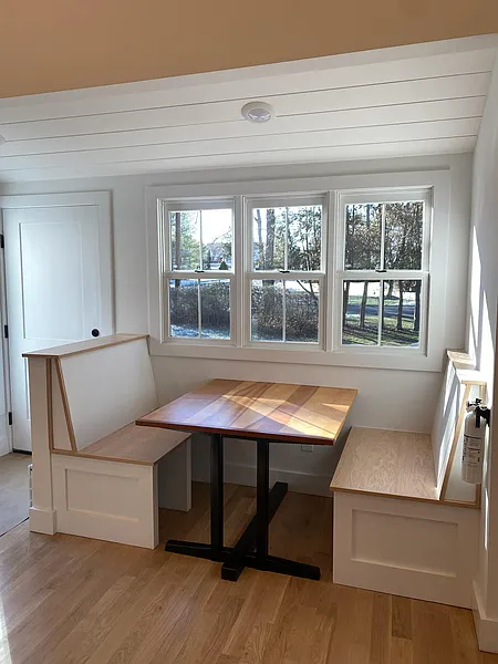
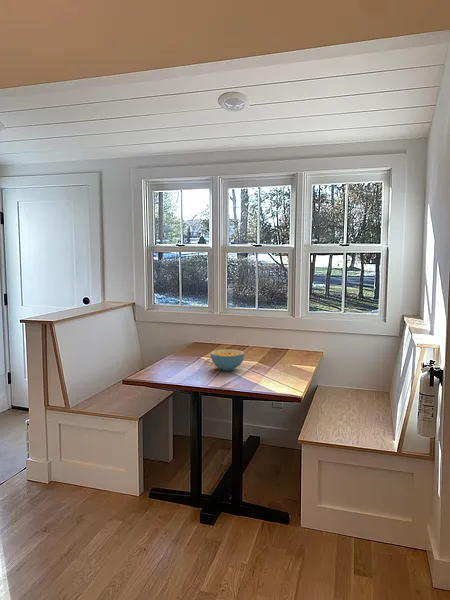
+ cereal bowl (227, 361)
